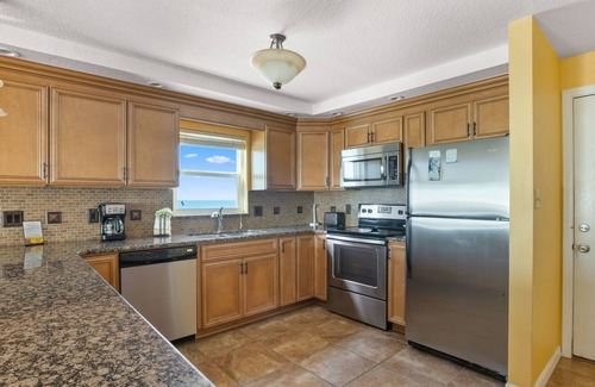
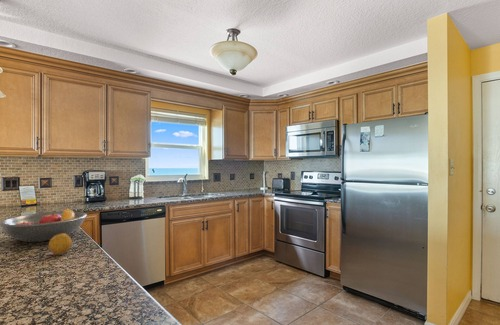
+ fruit (60, 243)
+ fruit bowl (46, 224)
